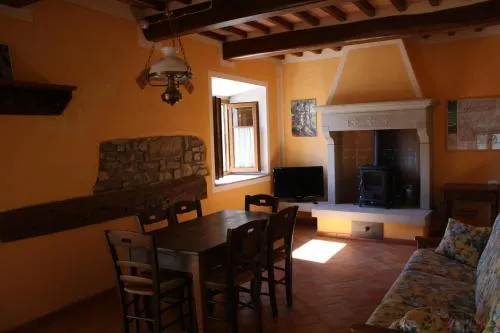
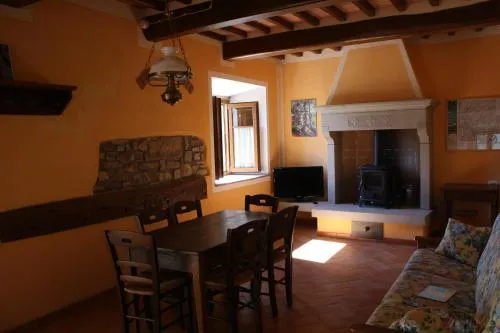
+ book (436, 292)
